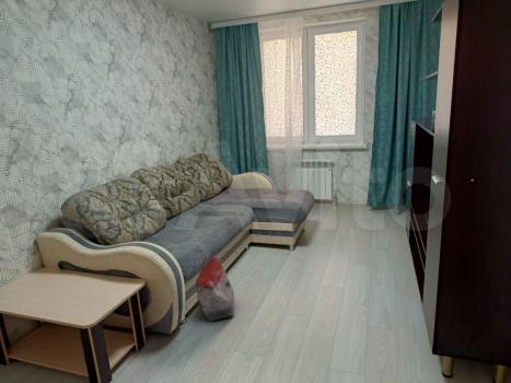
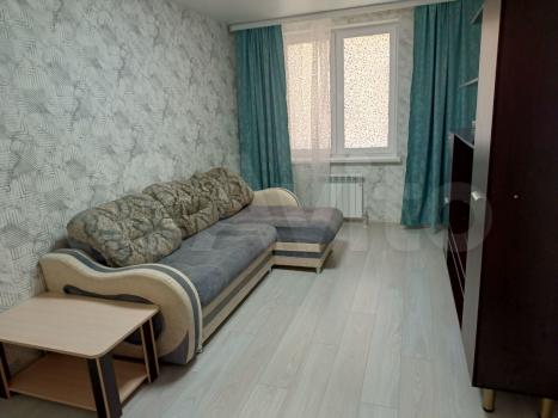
- bag (217, 283)
